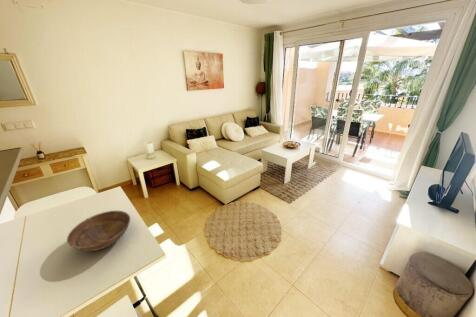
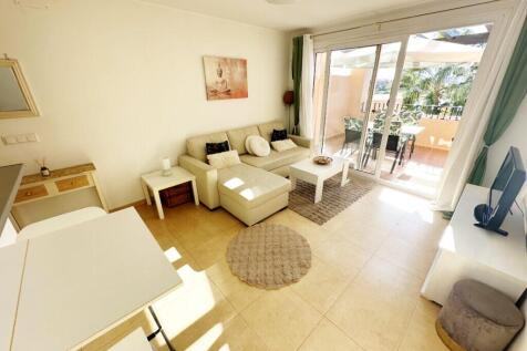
- bowl (103, 233)
